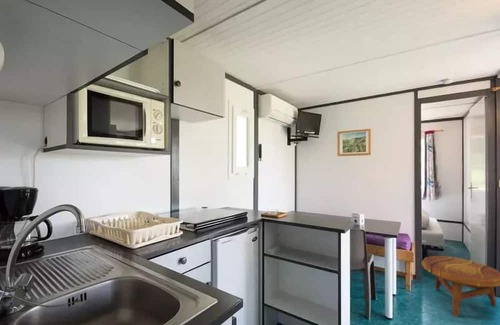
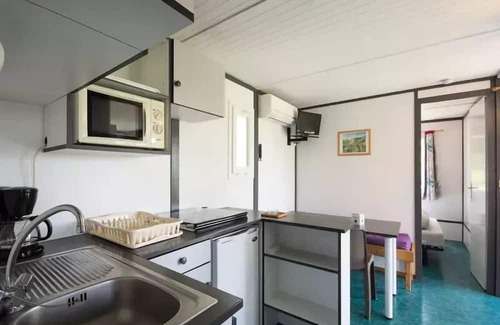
- side table (460, 285)
